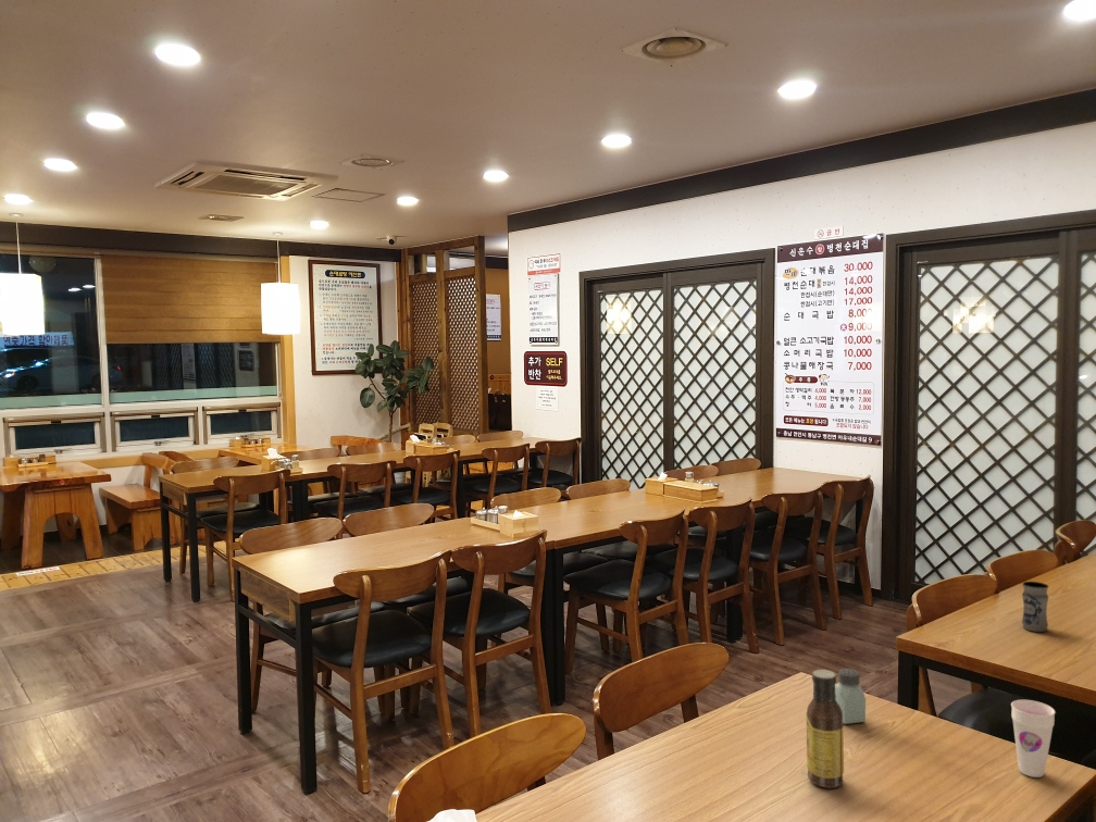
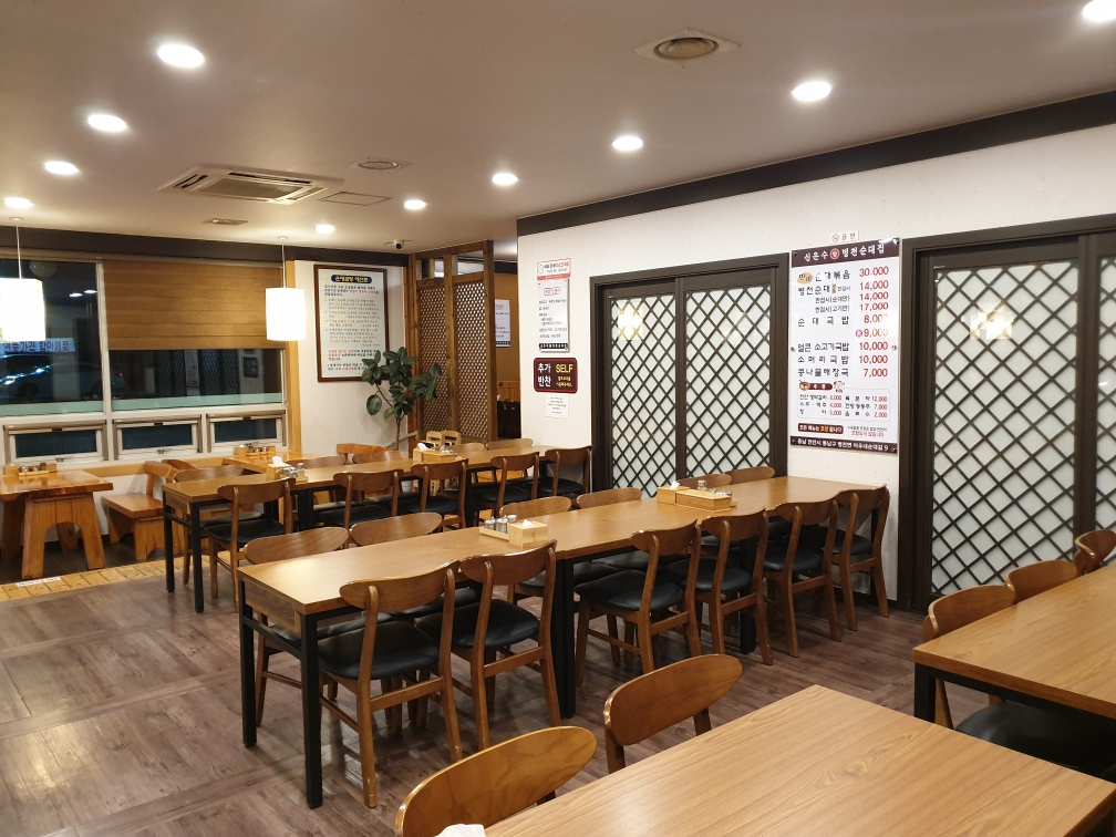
- jar (1035, 606)
- cup (1032, 739)
- sauce bottle (824, 726)
- saltshaker (848, 695)
